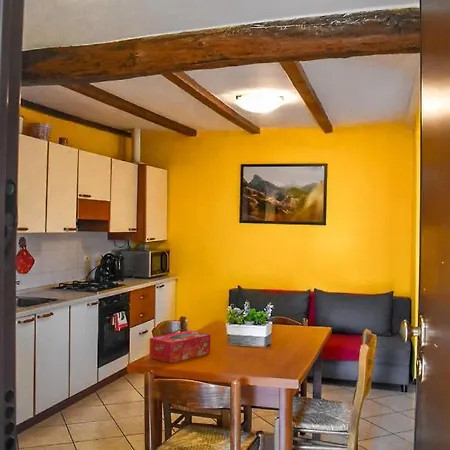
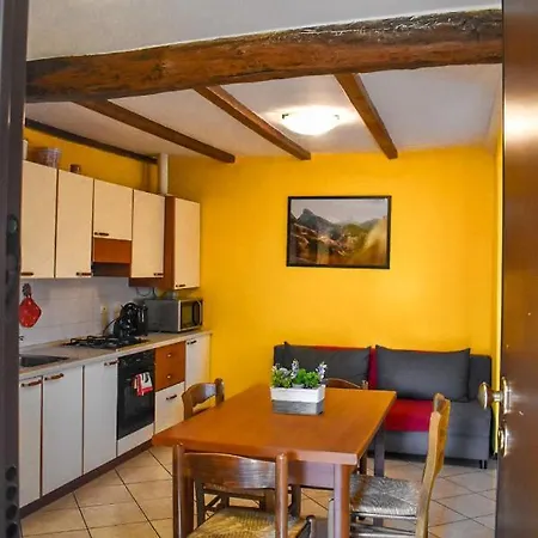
- tissue box (180, 345)
